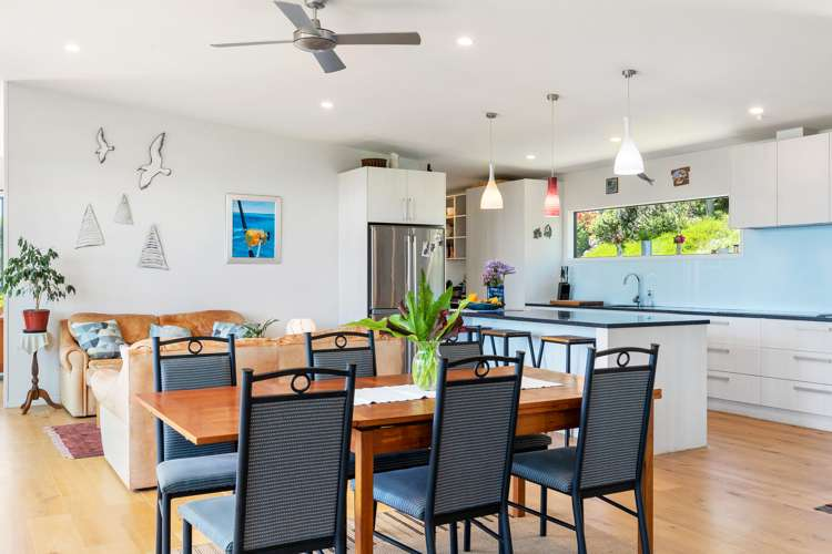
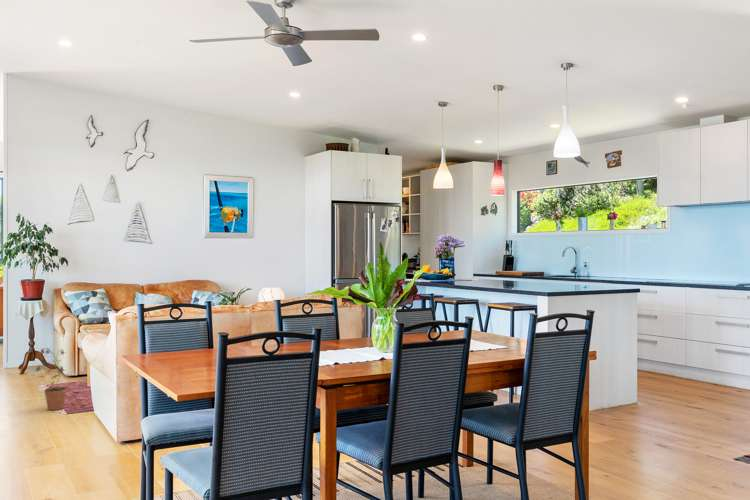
+ potted plant (54, 377)
